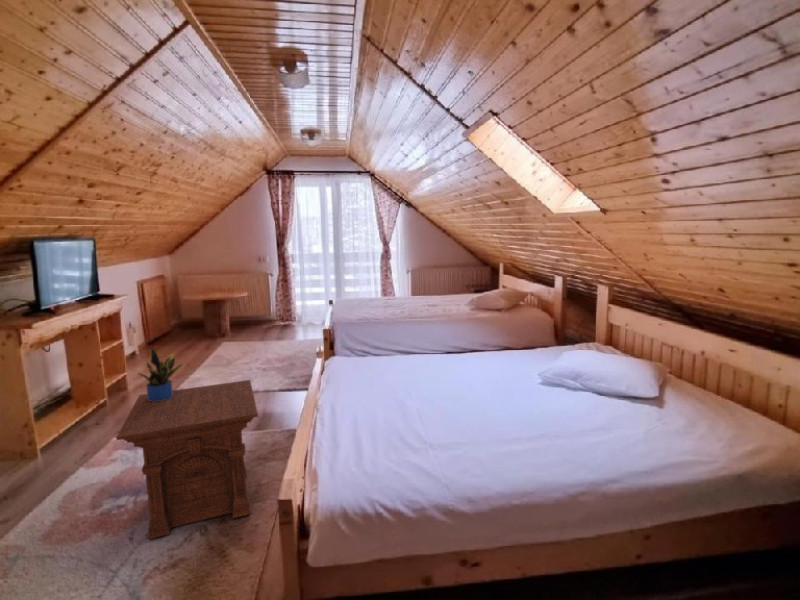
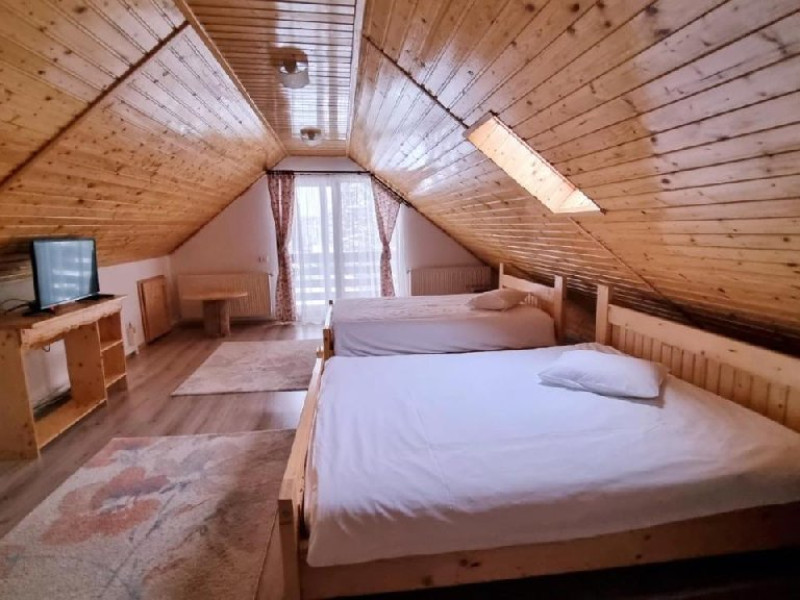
- potted plant (161, 370)
- side table (199, 452)
